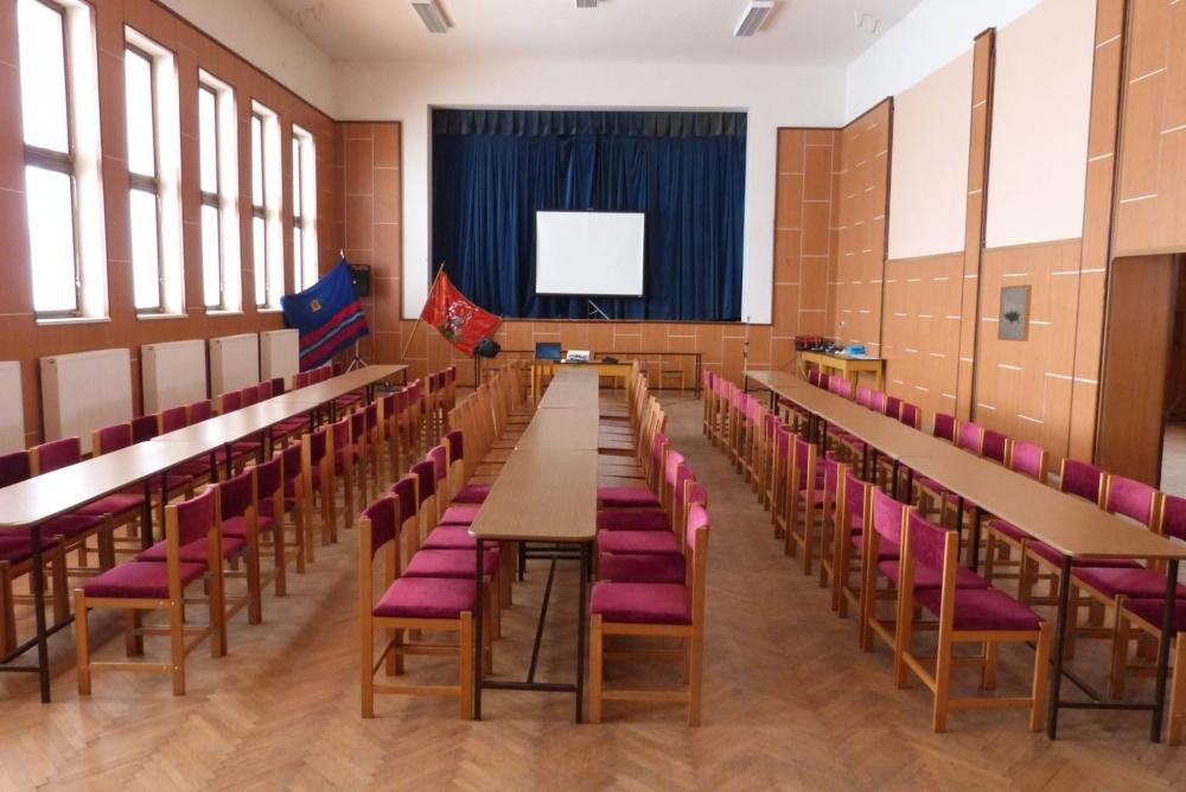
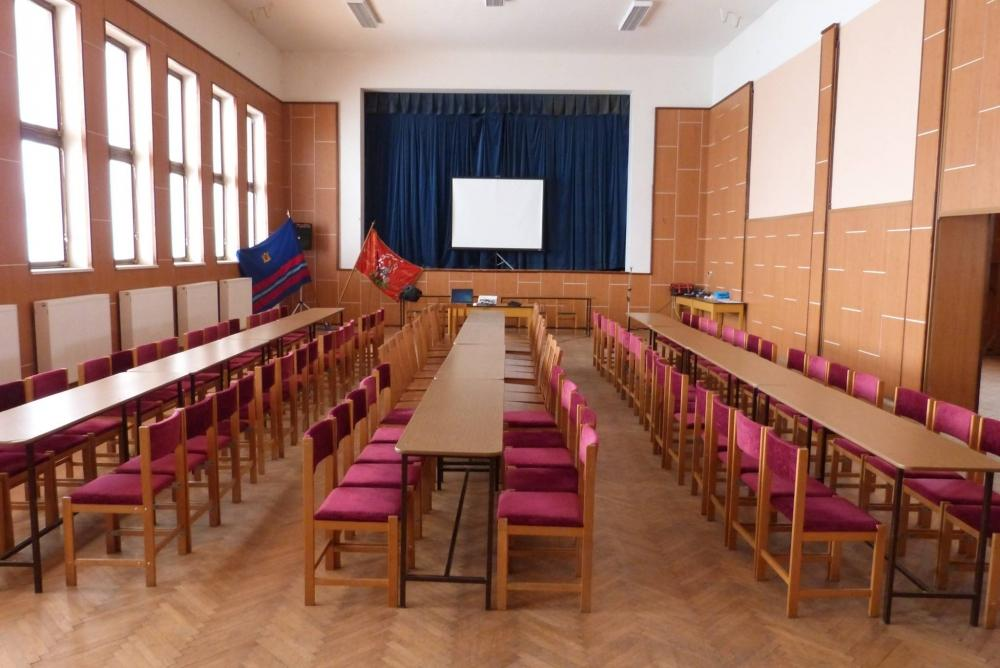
- wall art (1014, 313)
